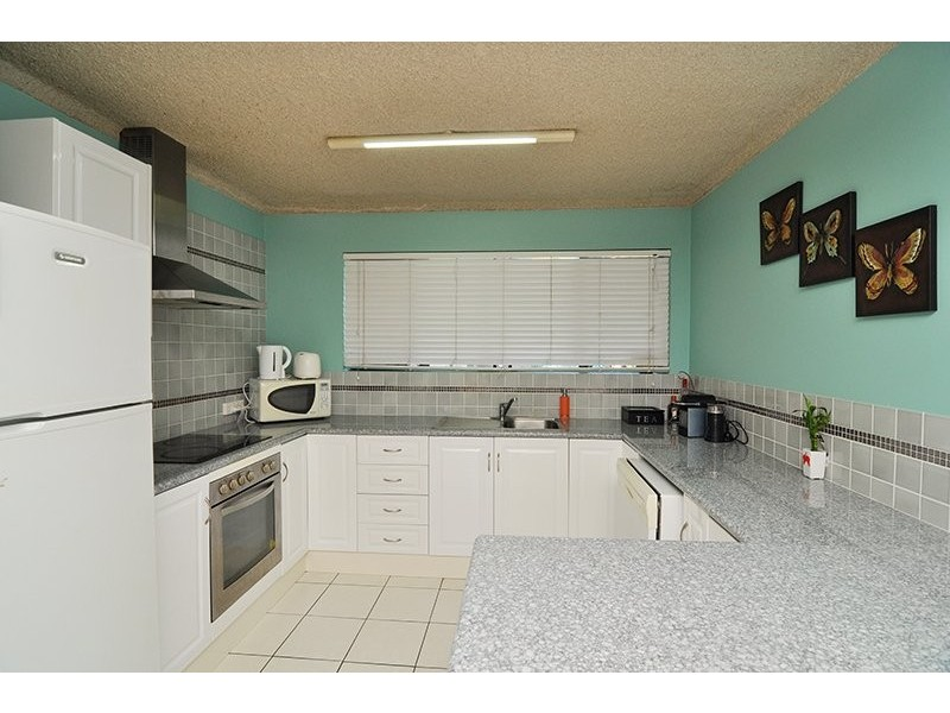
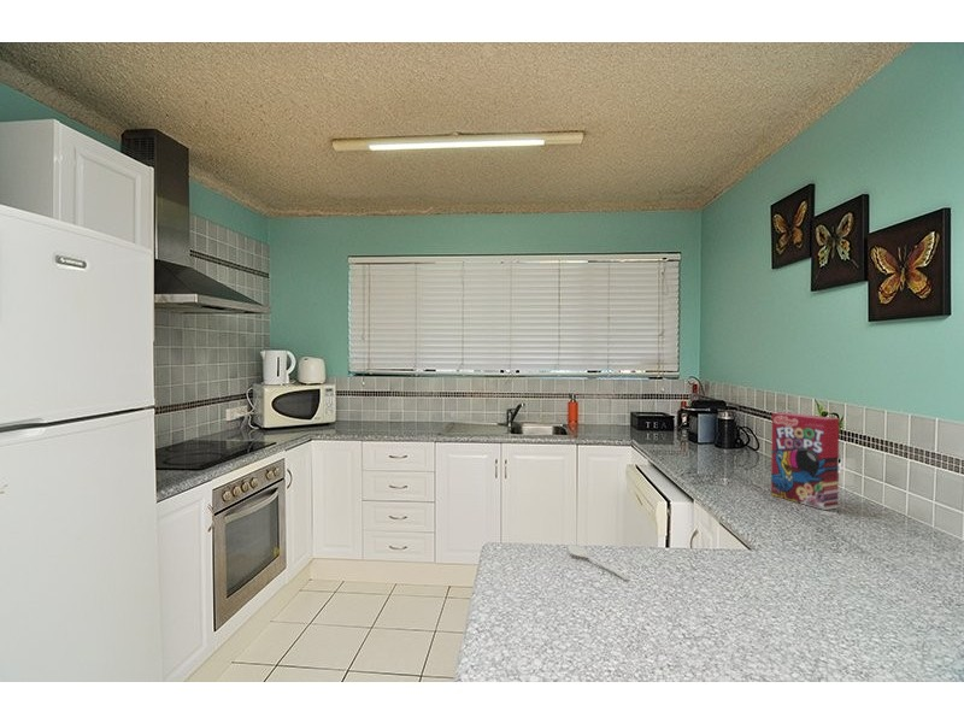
+ cereal box (803, 458)
+ stirrer (596, 560)
